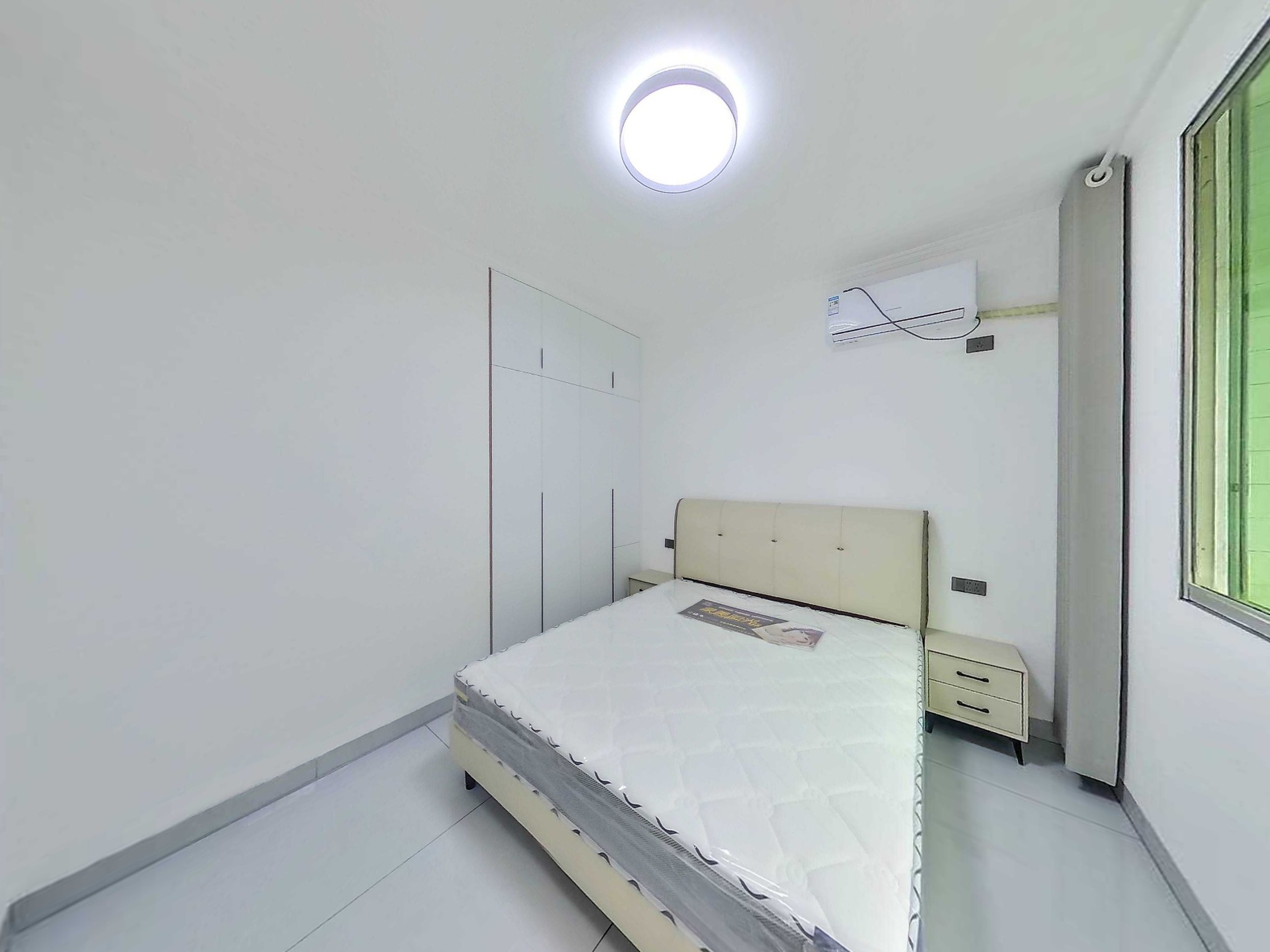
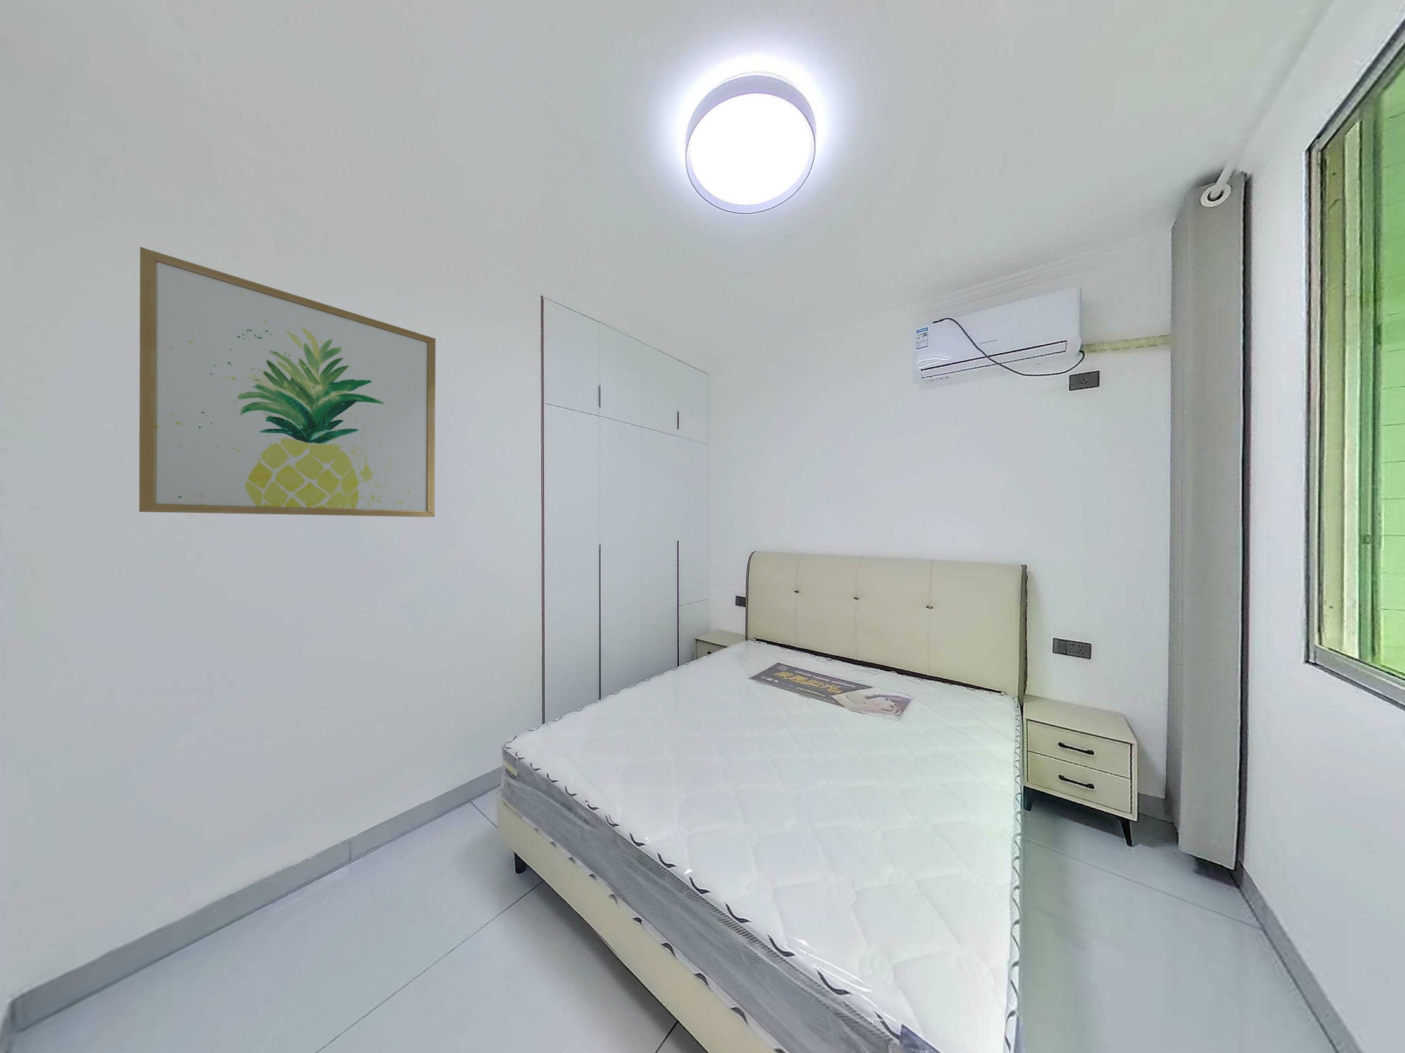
+ wall art (314, 408)
